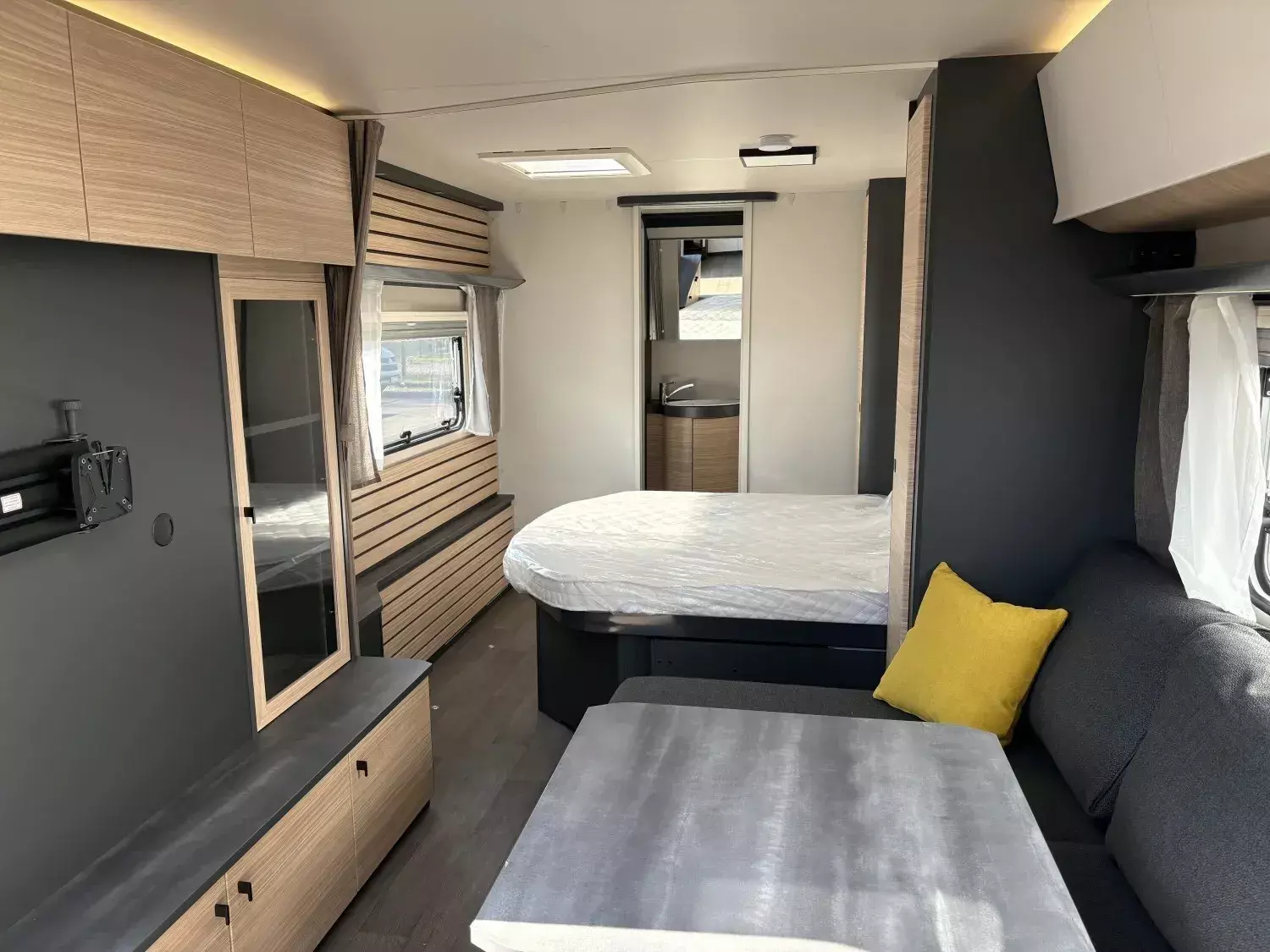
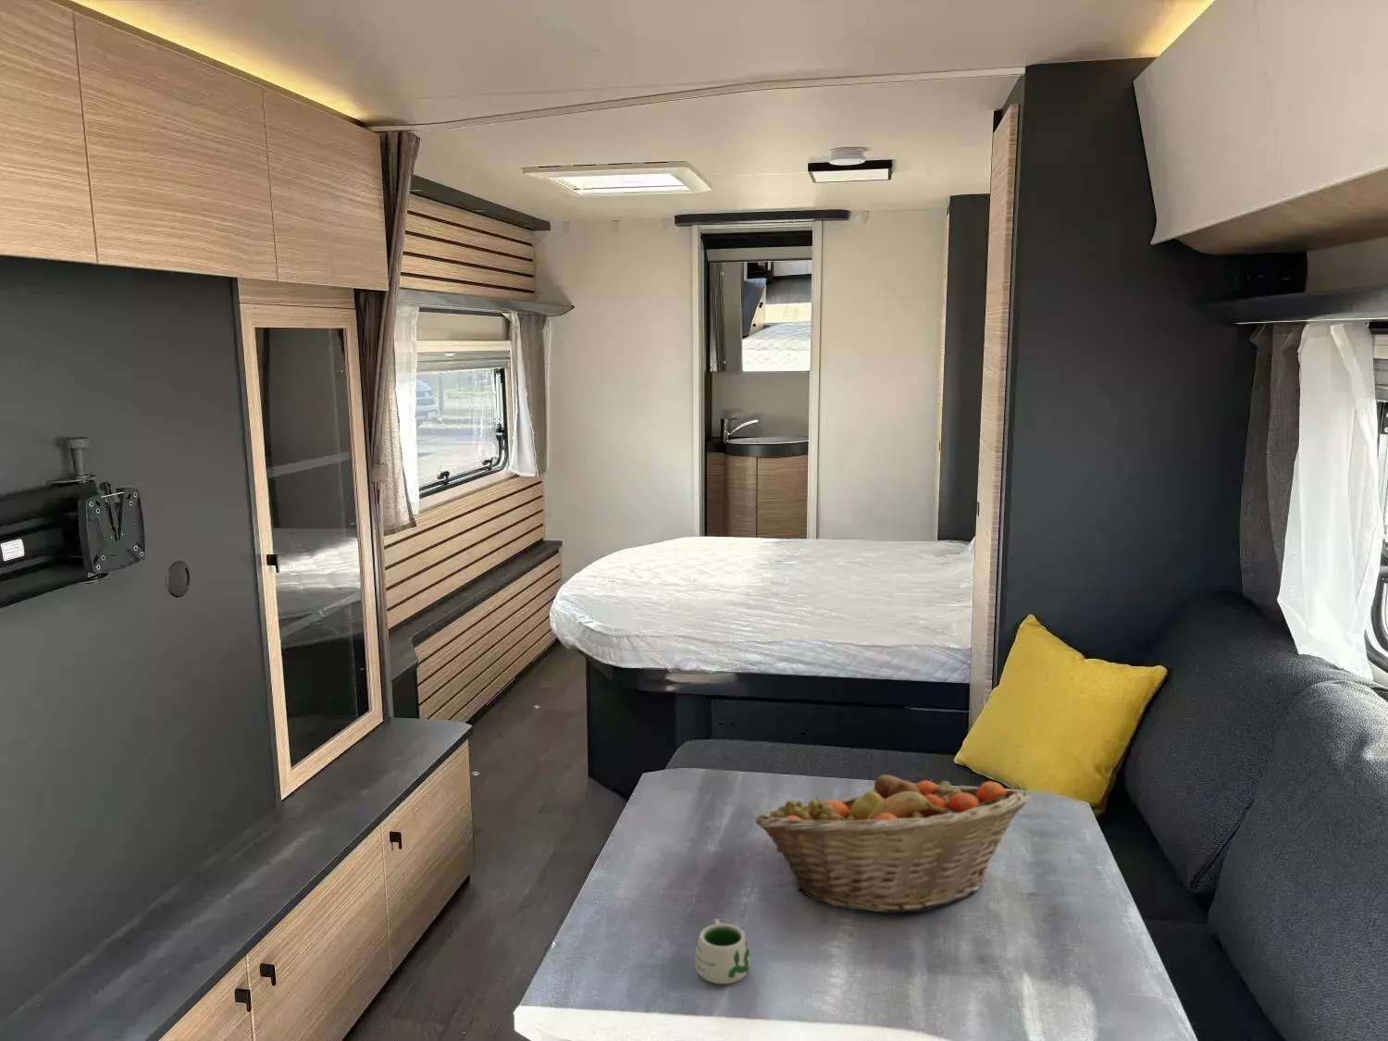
+ fruit basket (890, 828)
+ mug (721, 947)
